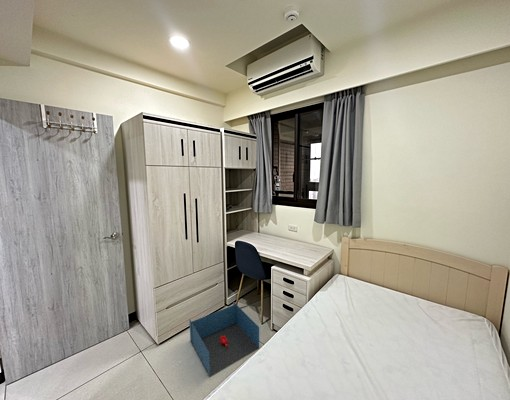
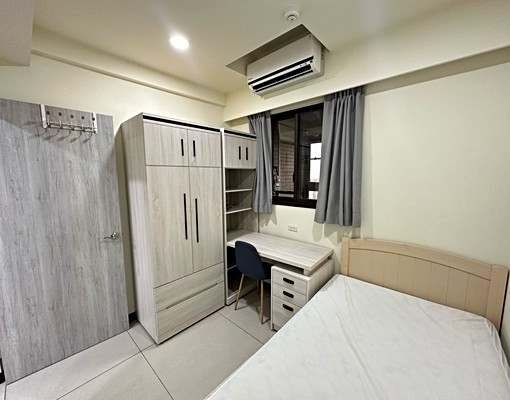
- storage bin (223, 333)
